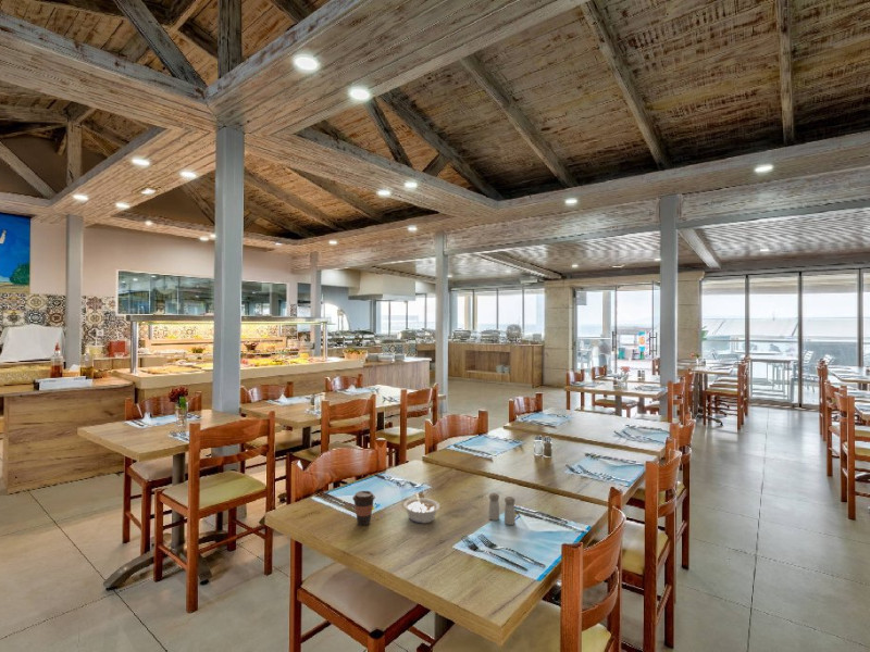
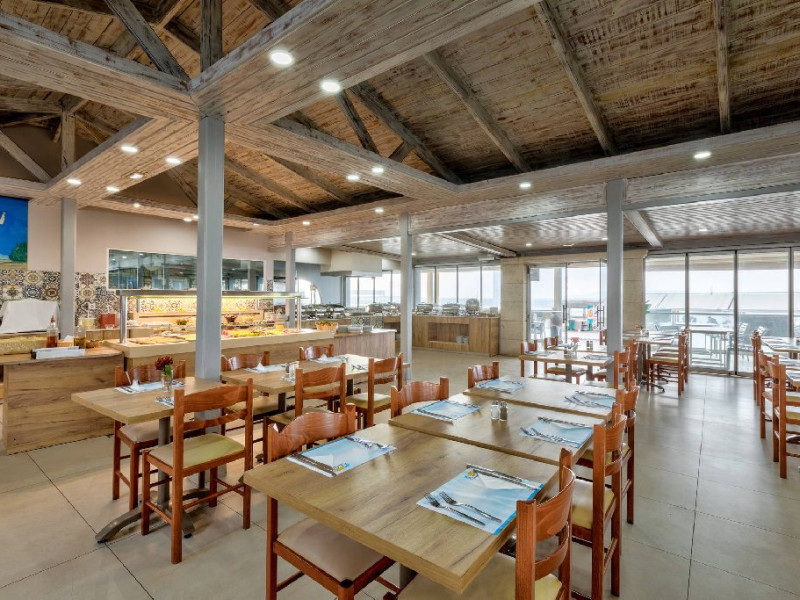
- legume (420, 510)
- coffee cup (363, 507)
- salt and pepper shaker (505, 507)
